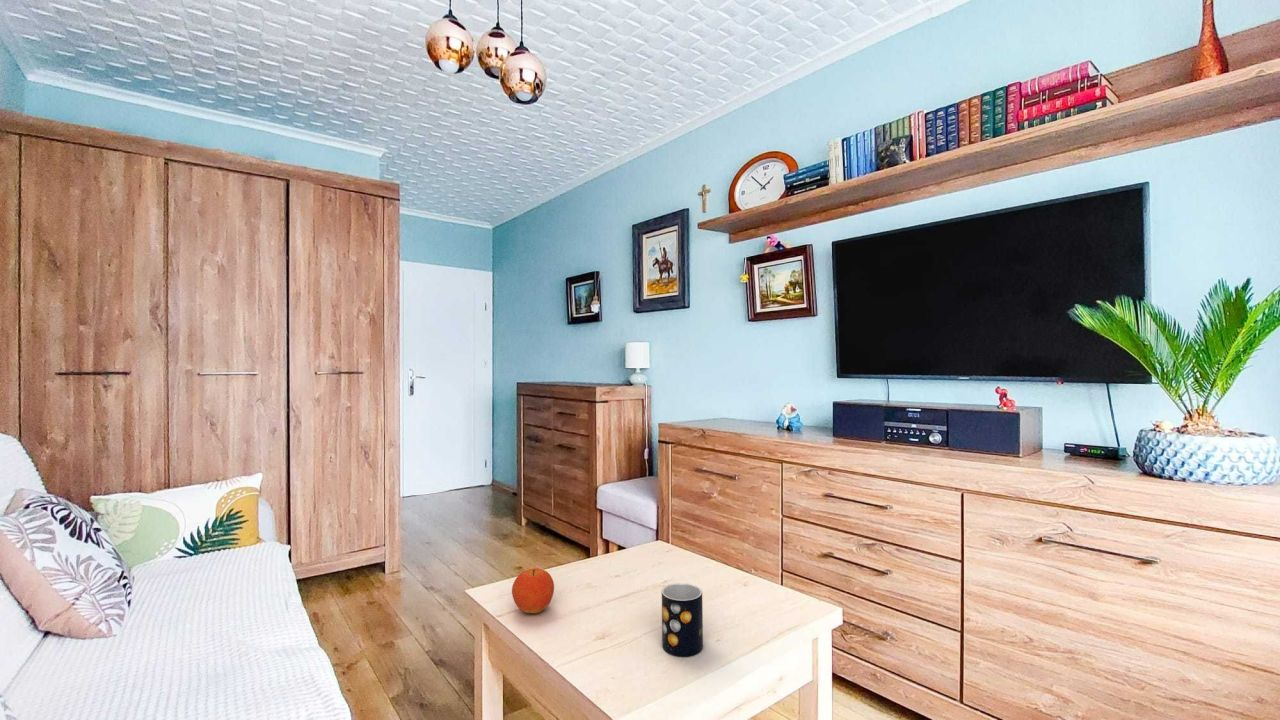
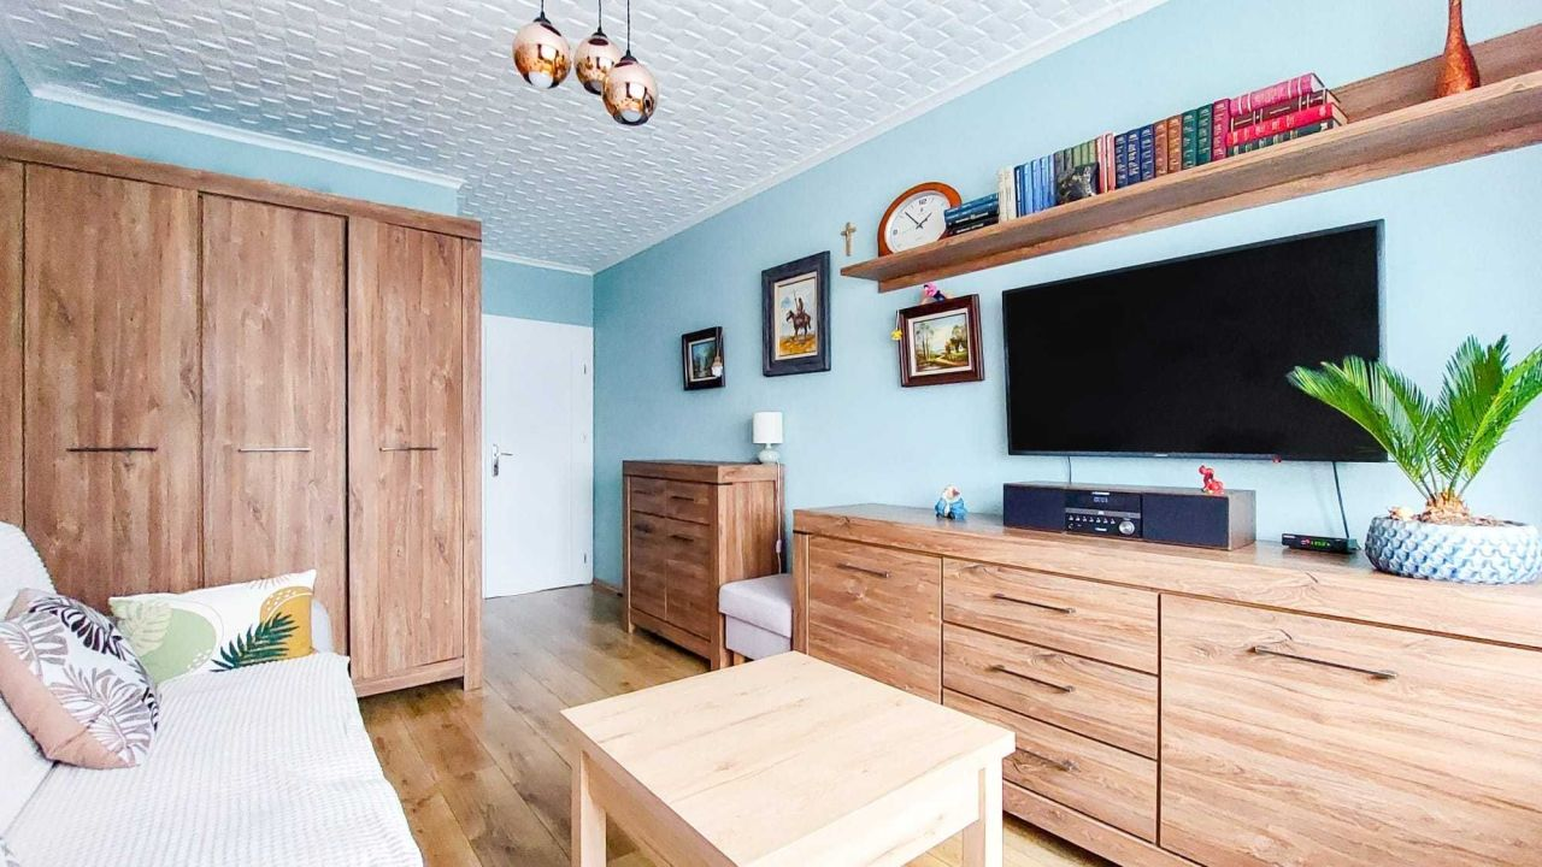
- fruit (533, 590)
- mug (681, 615)
